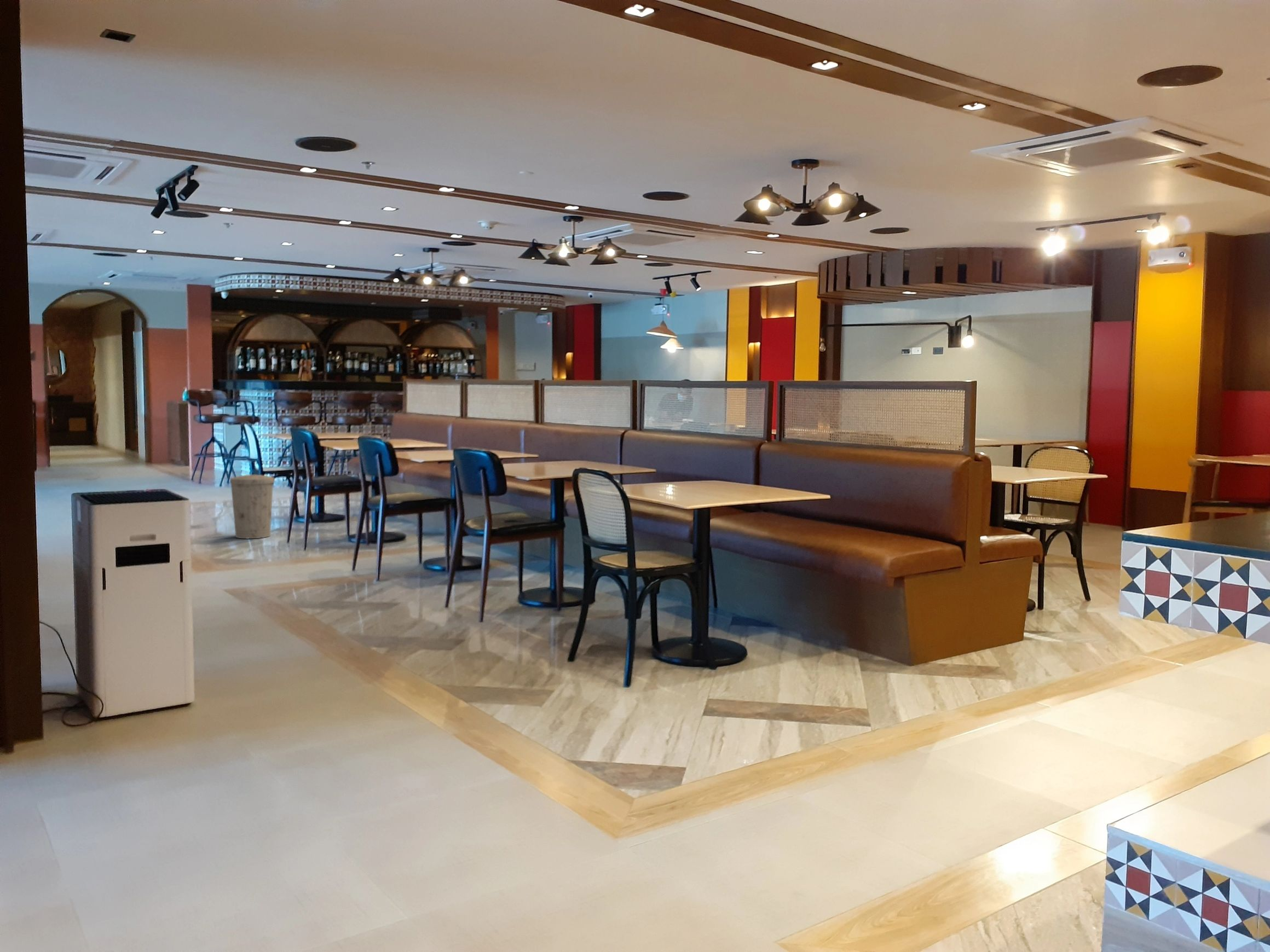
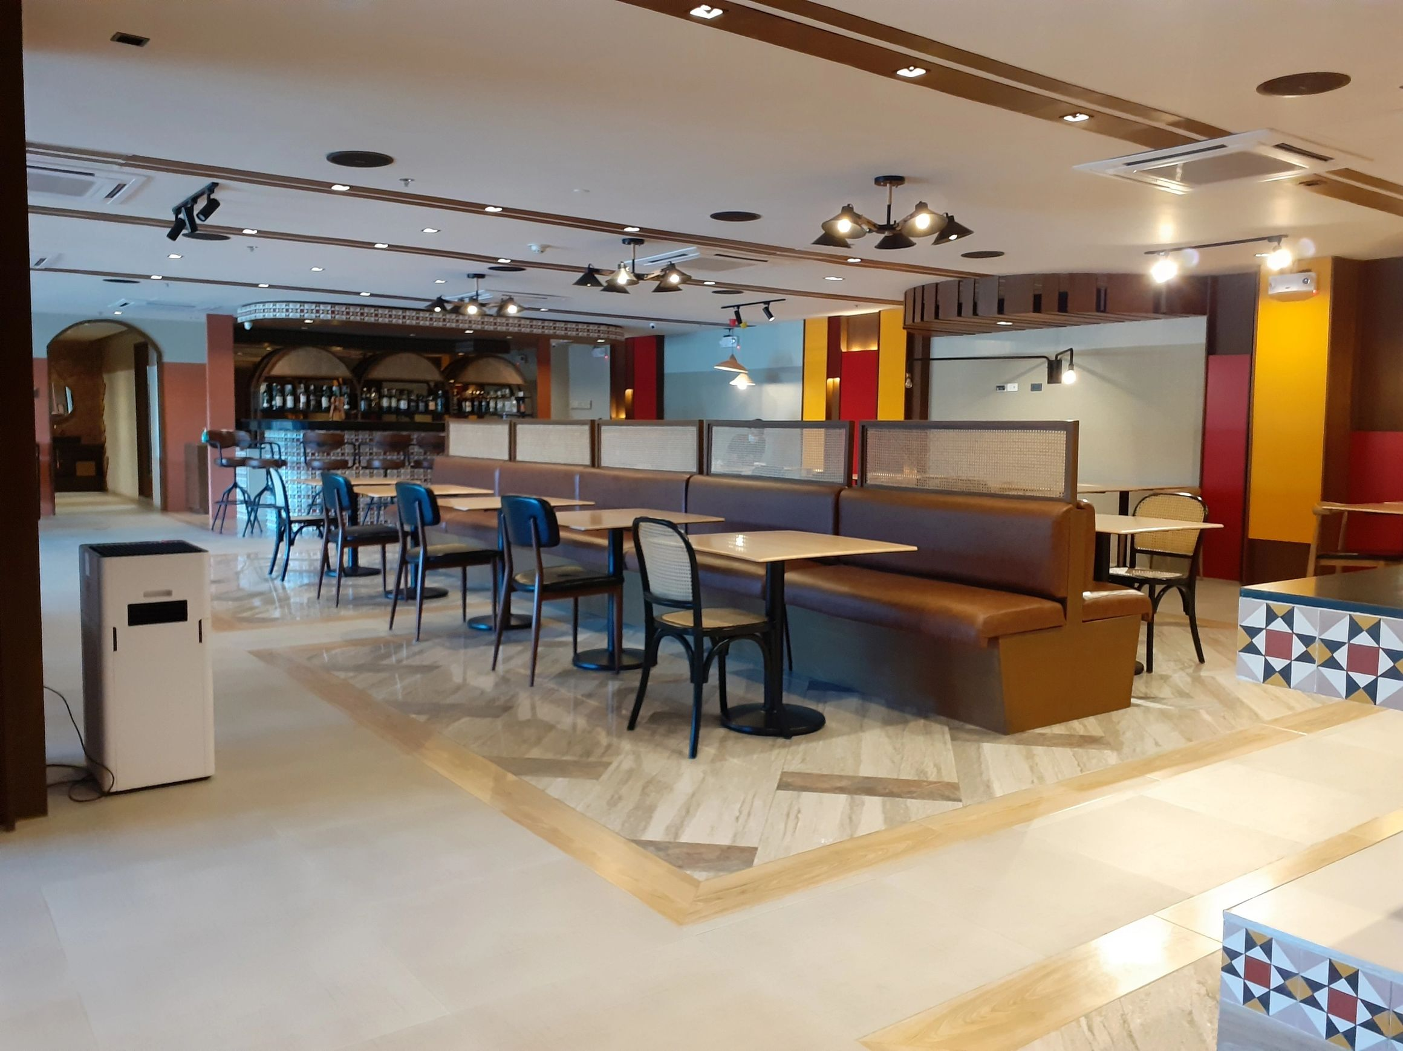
- trash can (253, 506)
